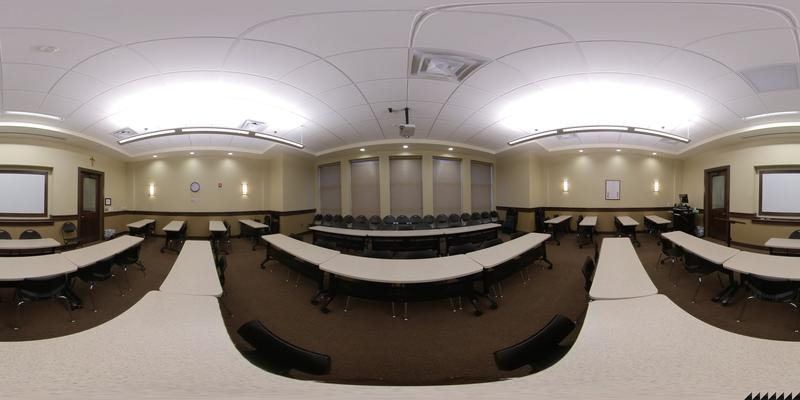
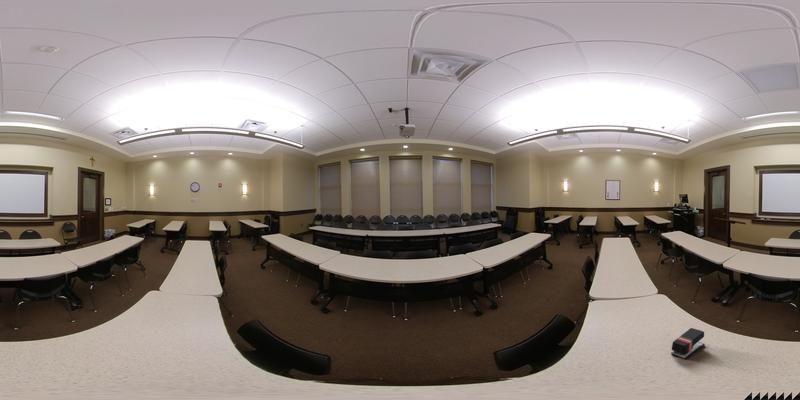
+ stapler (688, 342)
